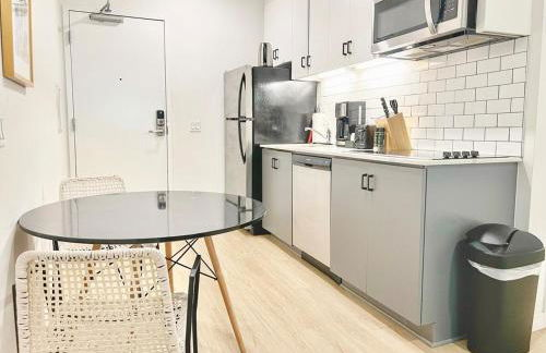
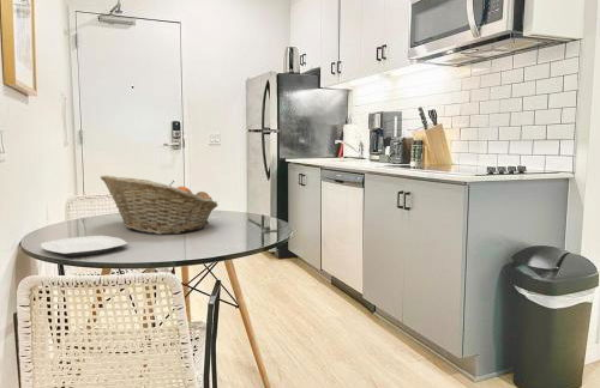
+ fruit basket (160, 201)
+ plate (84, 245)
